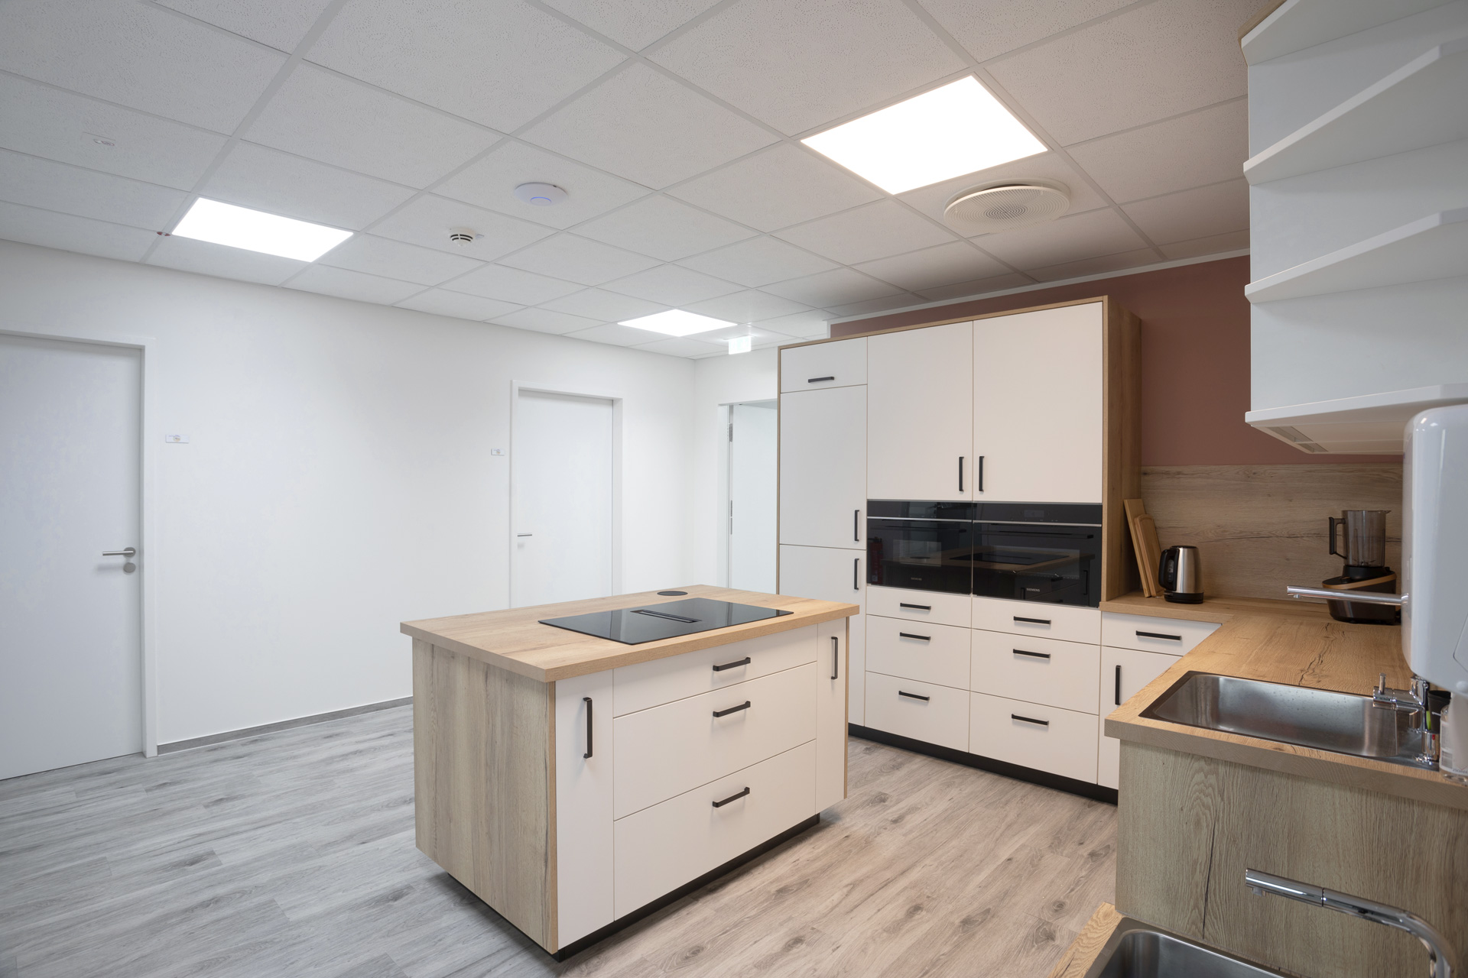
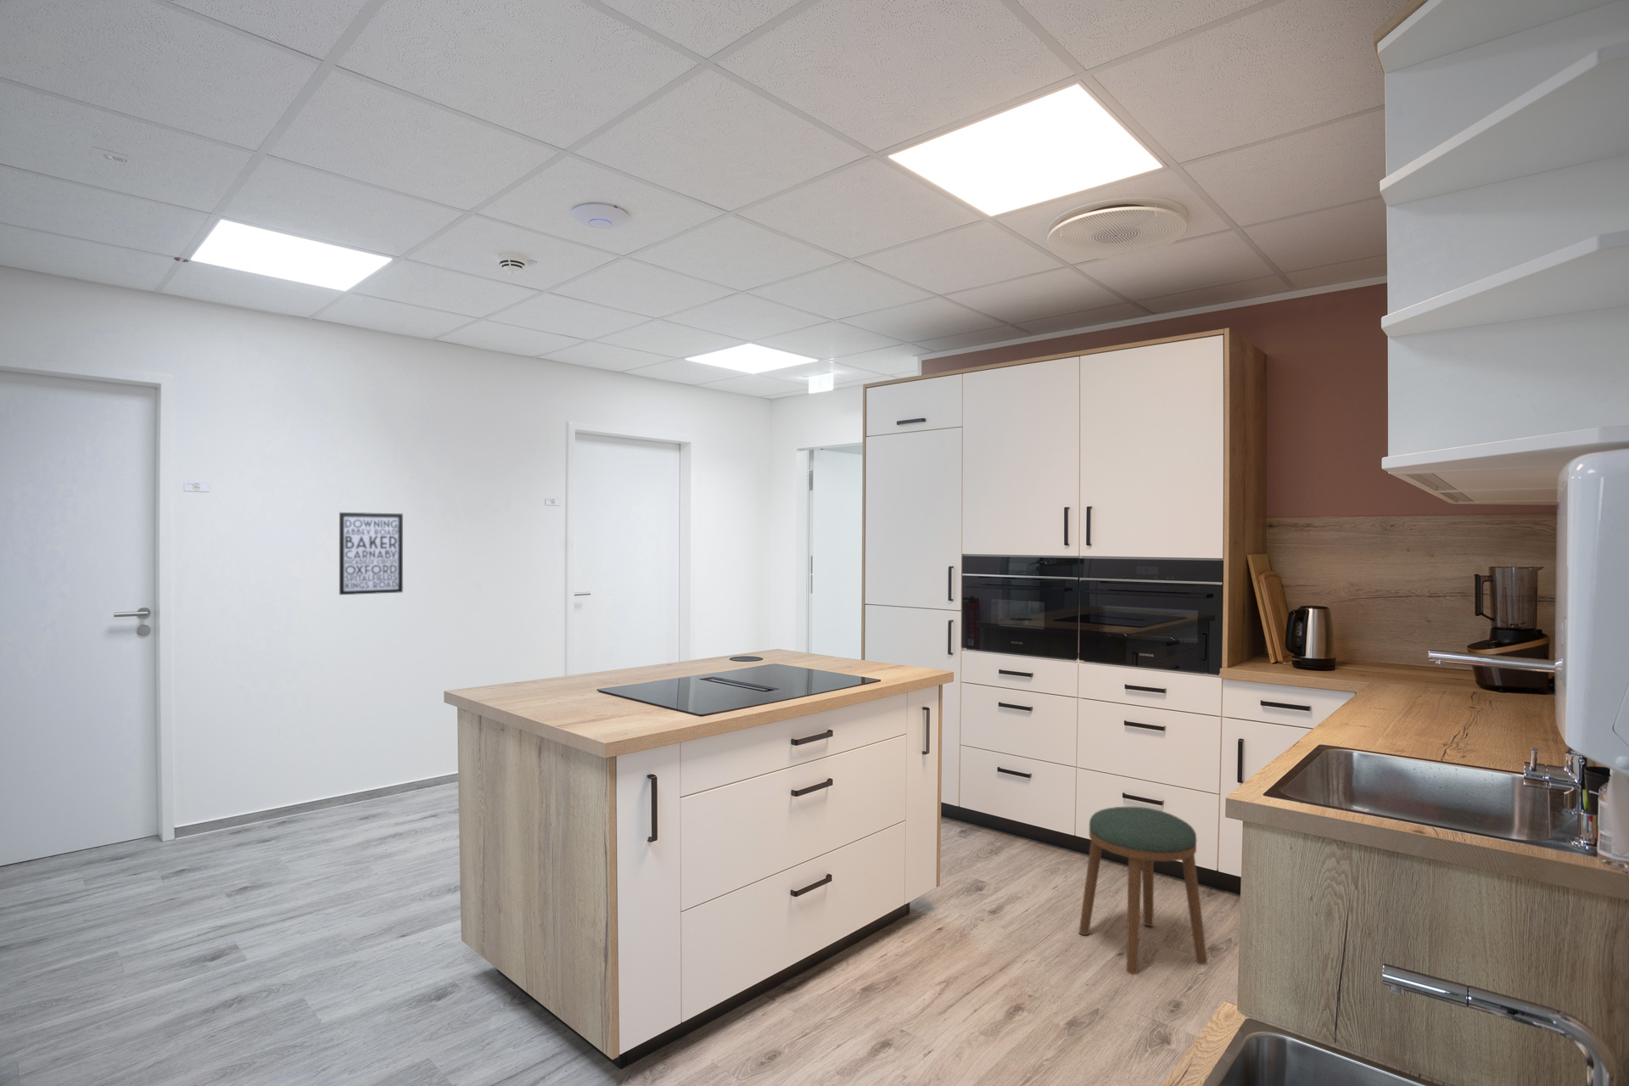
+ stool (1141, 881)
+ wall art (372, 553)
